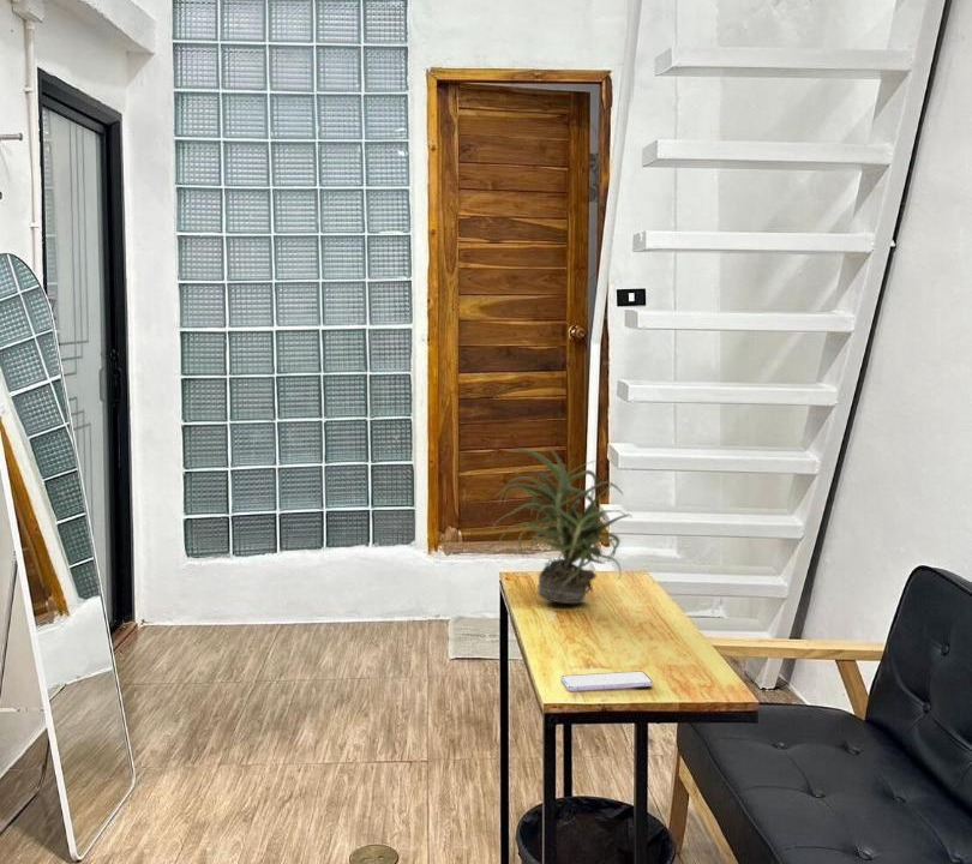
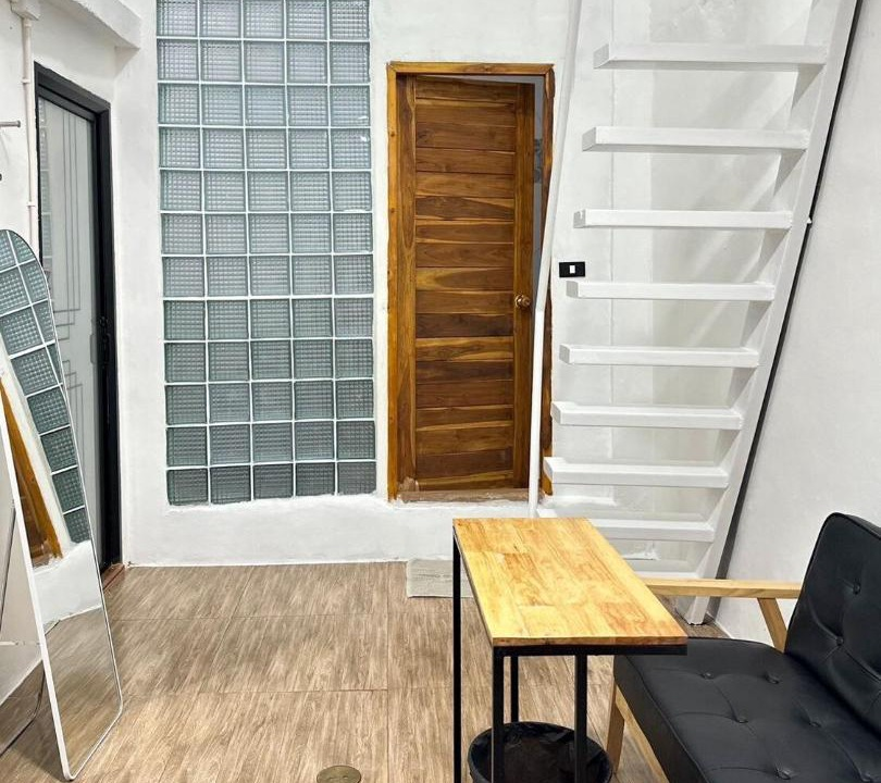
- smartphone (606, 680)
- potted plant (558, 521)
